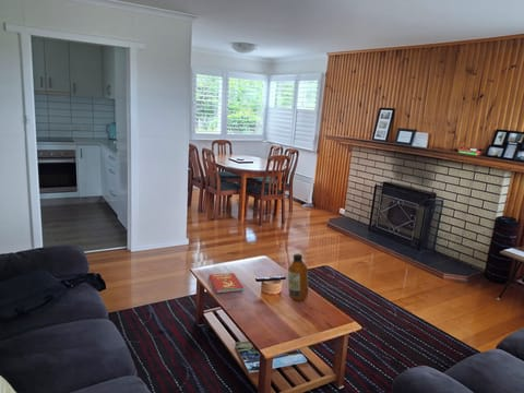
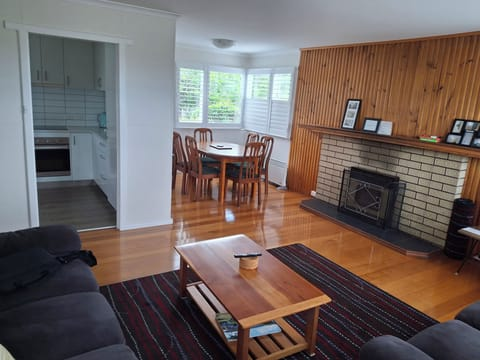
- book (225, 282)
- bottle (298, 276)
